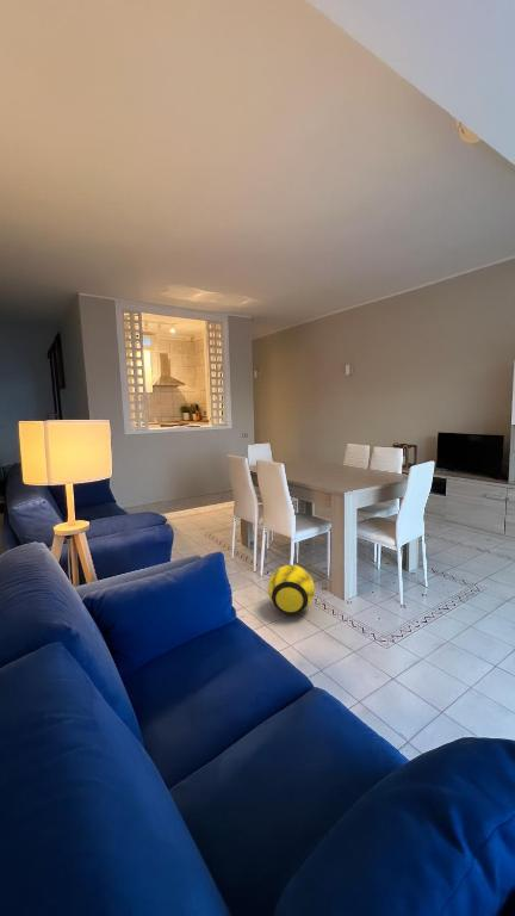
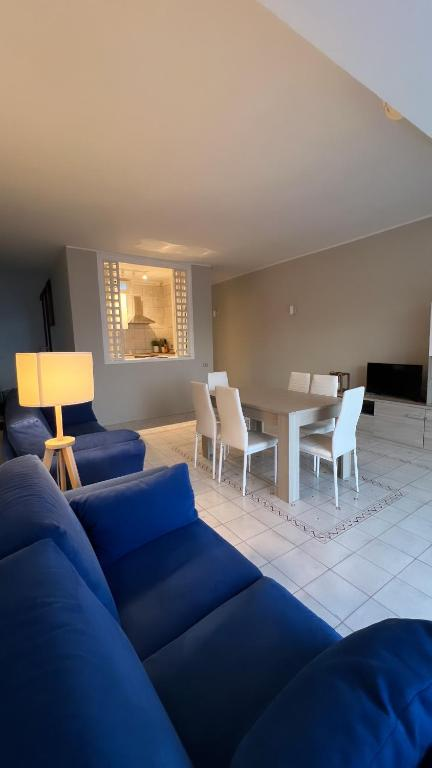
- ball (291, 588)
